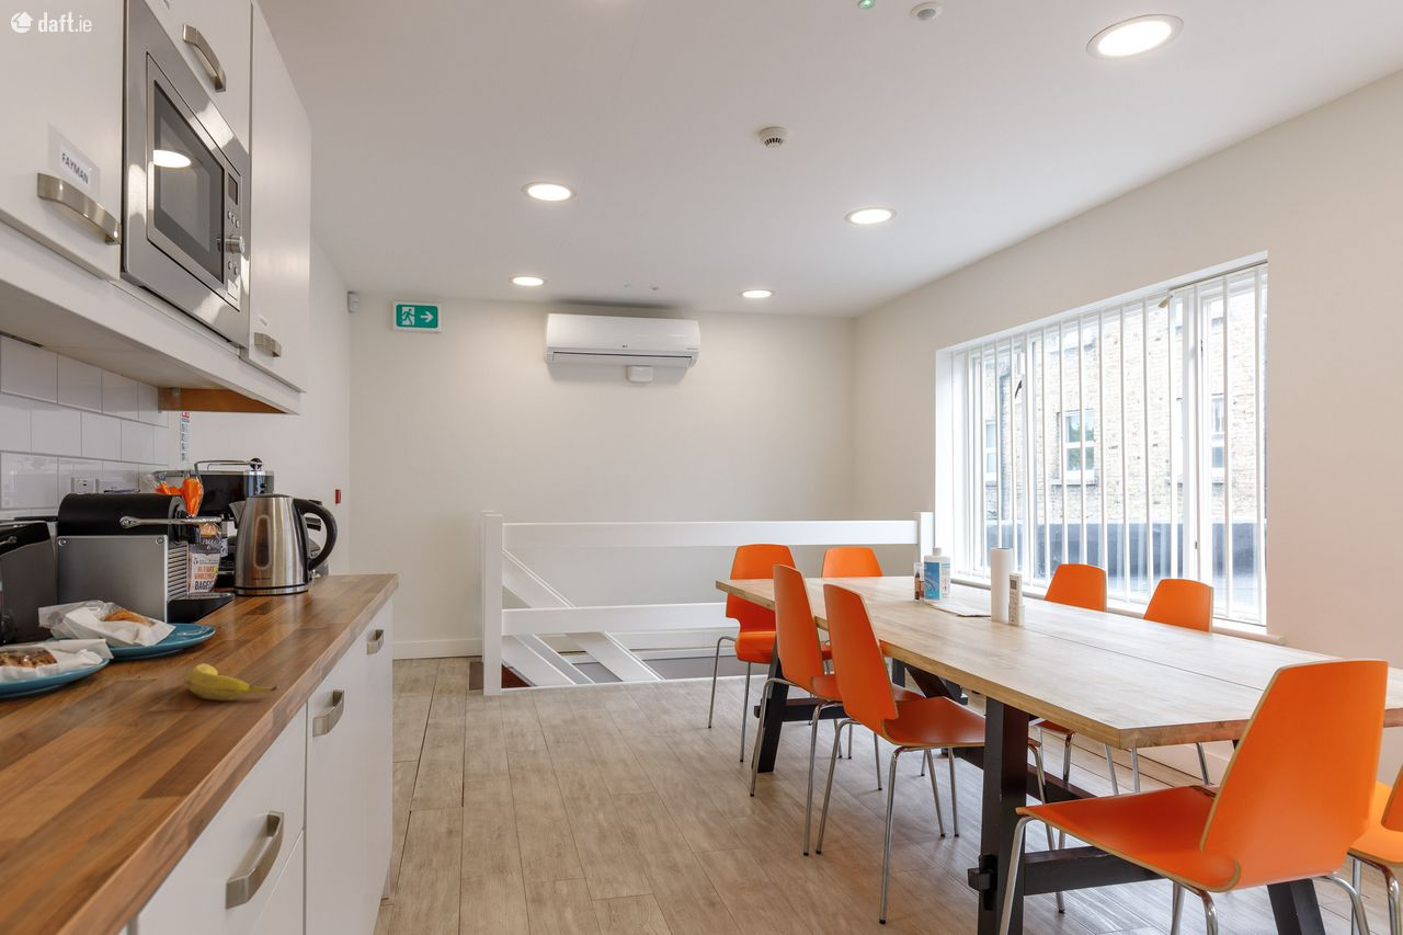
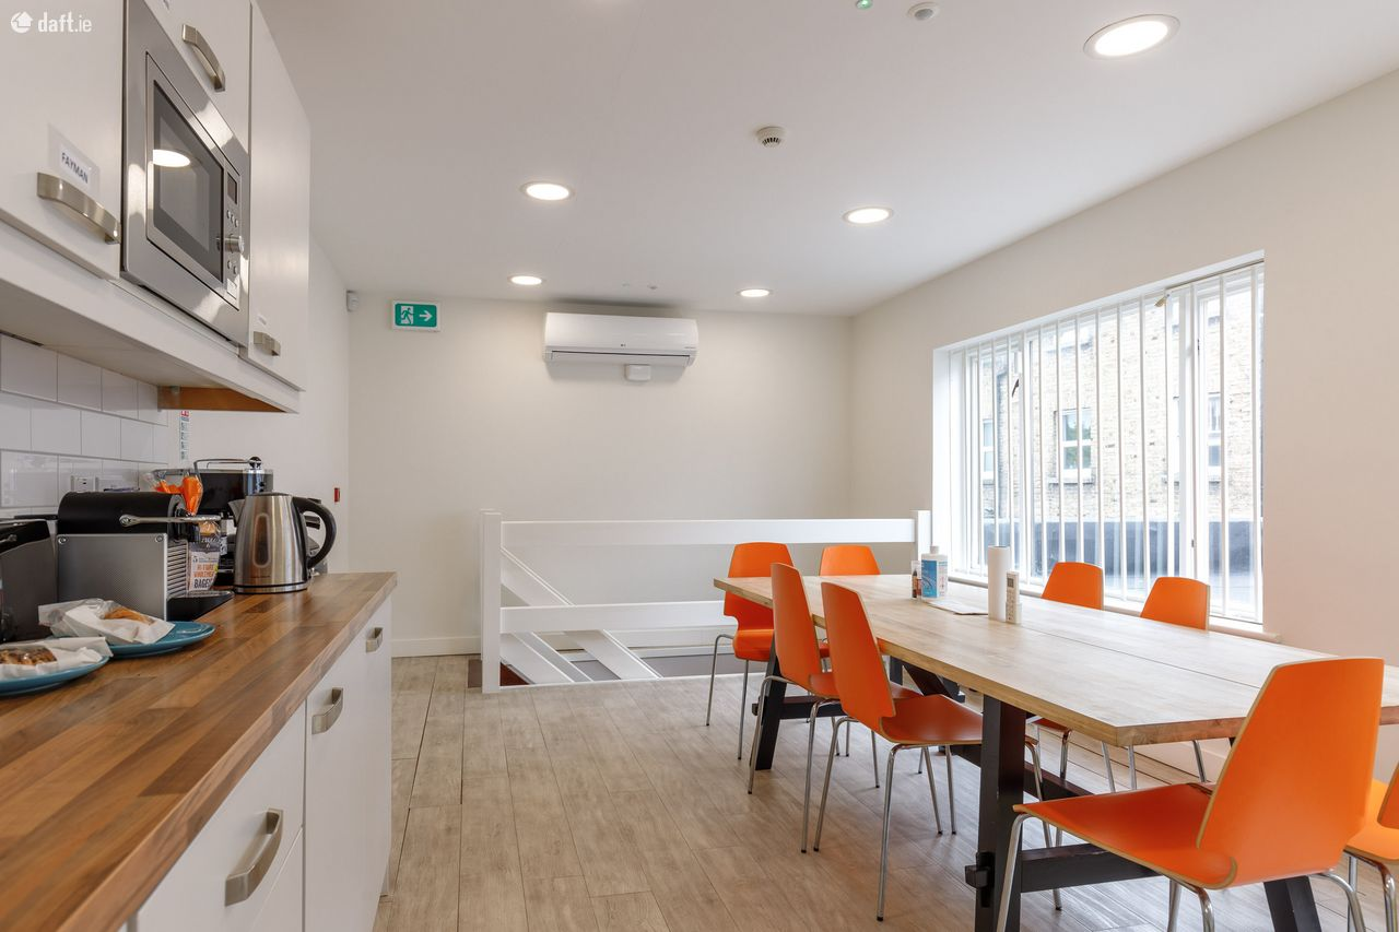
- banana (228, 677)
